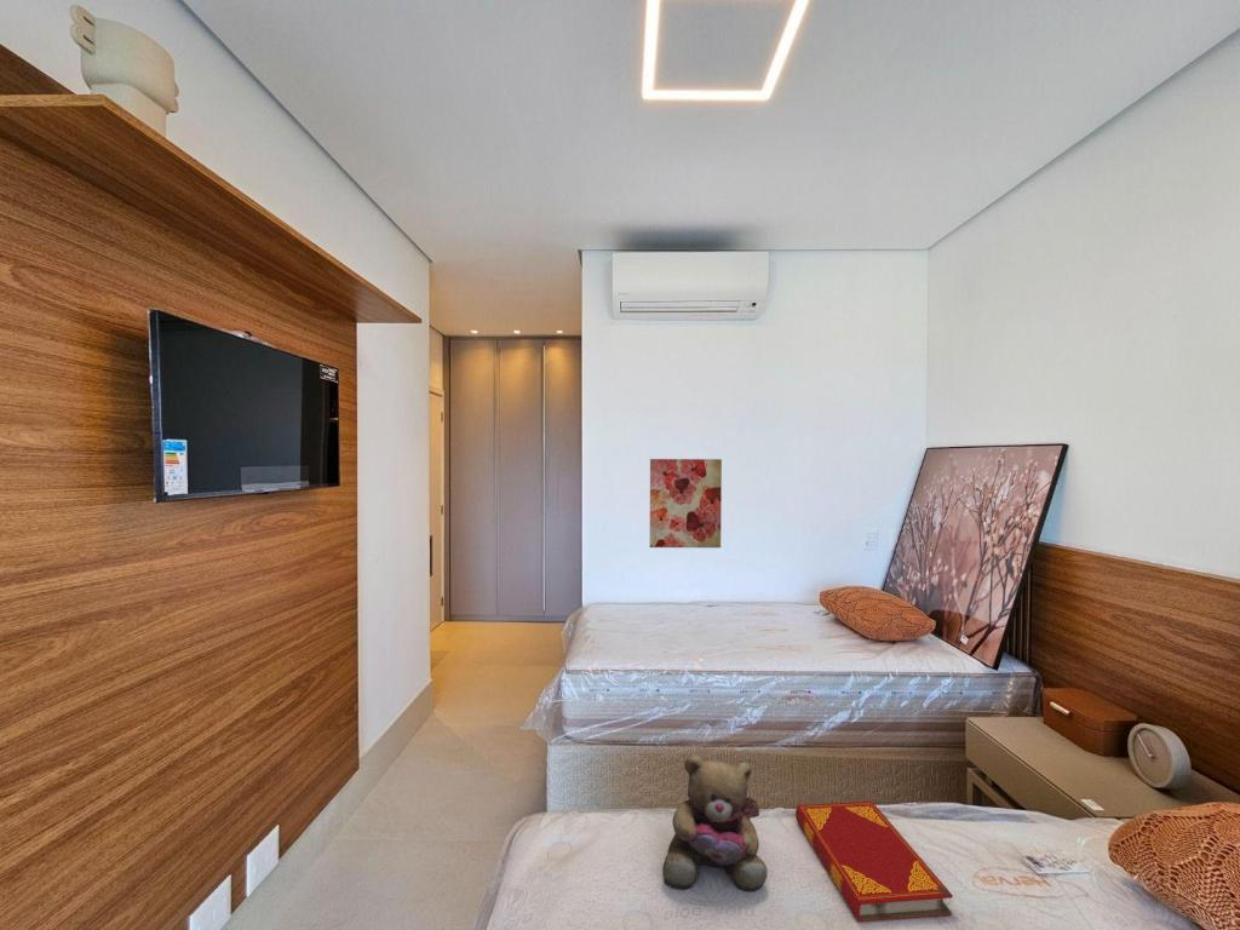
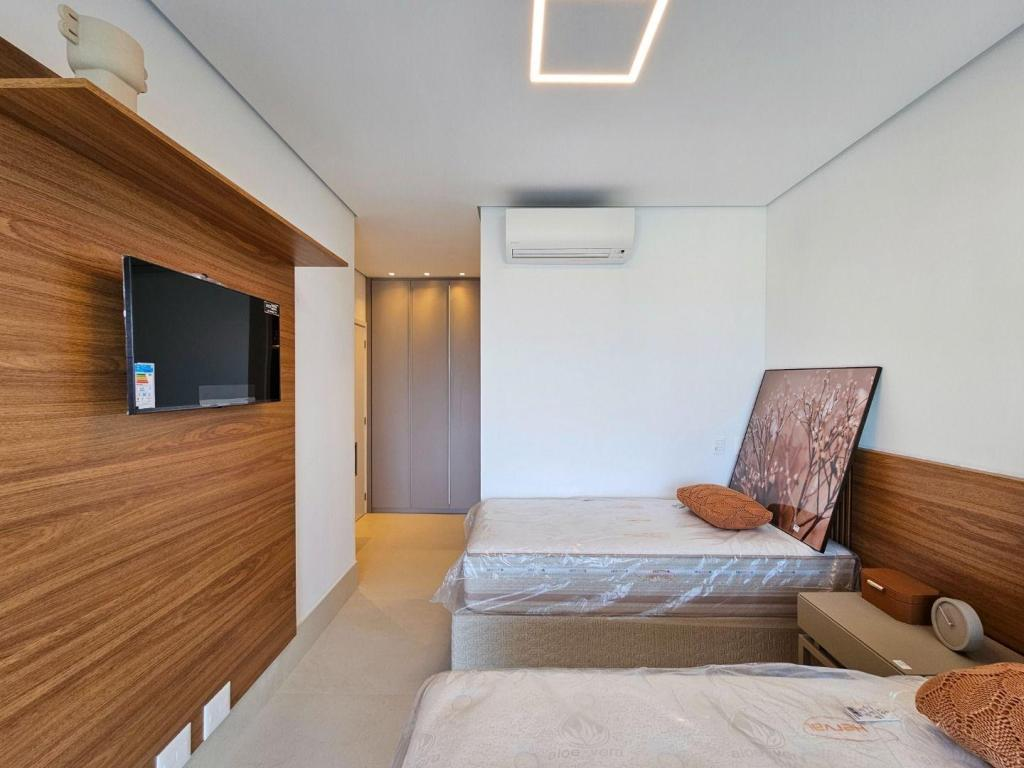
- teddy bear (708, 813)
- hardback book (865, 854)
- wall art (685, 503)
